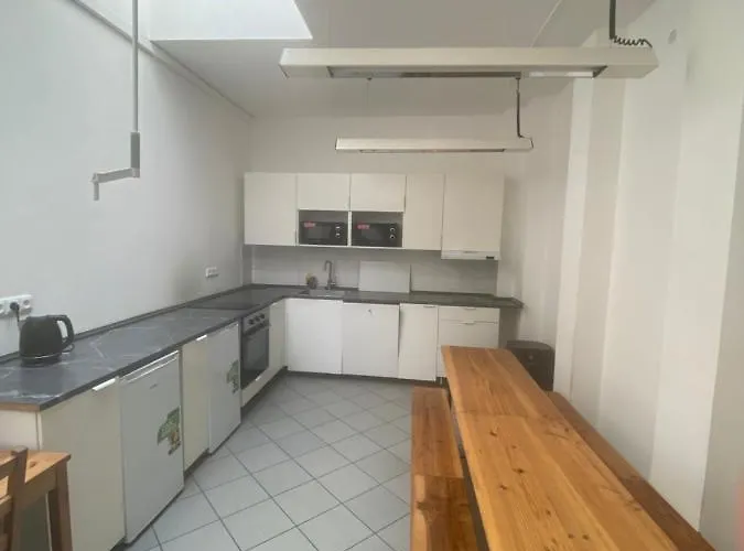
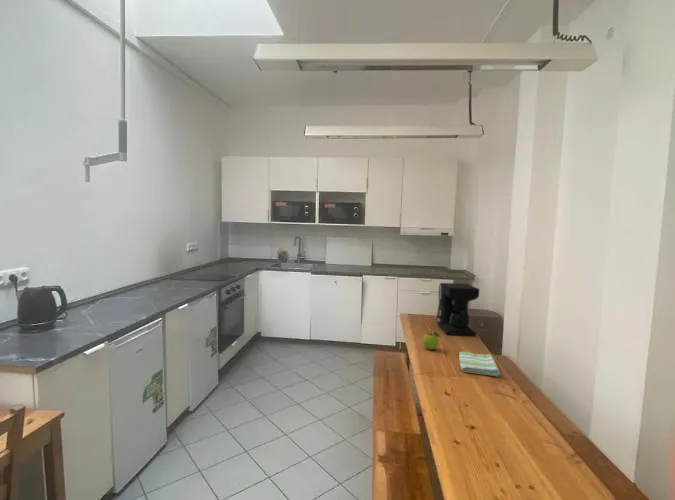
+ fruit (432, 340)
+ dish towel (477, 361)
+ coffee maker (456, 307)
